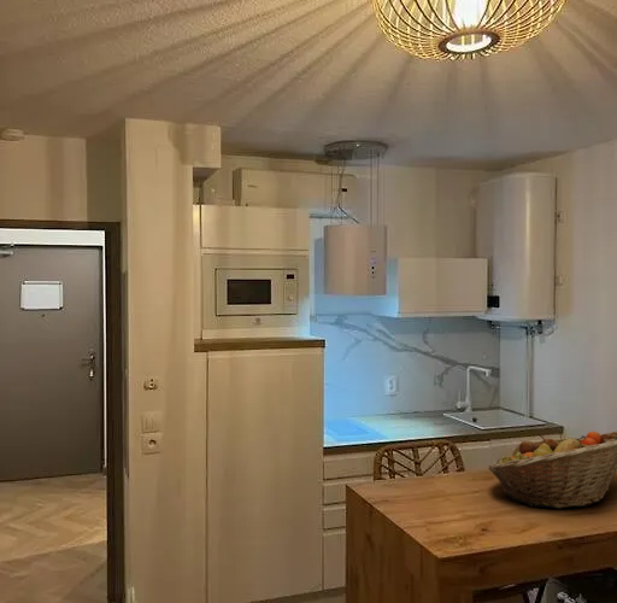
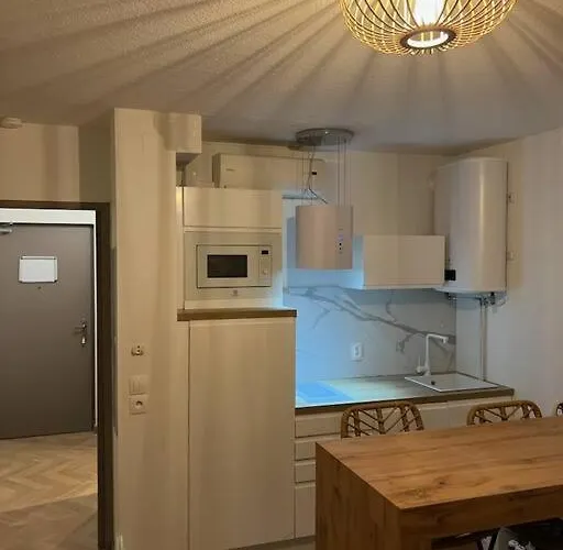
- fruit basket (560, 462)
